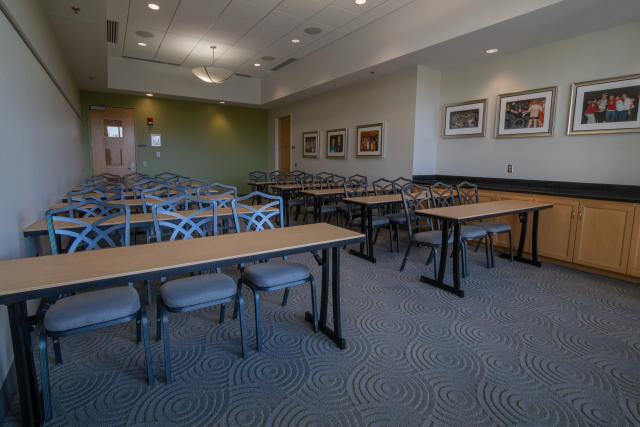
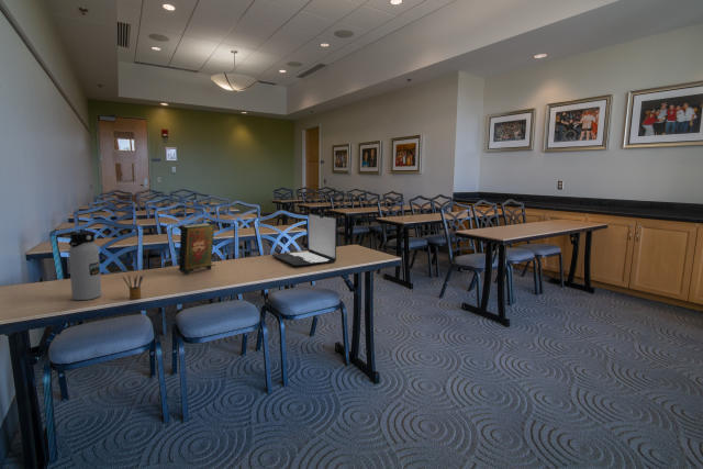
+ book (196, 247)
+ pencil box (134, 286)
+ laptop (309, 237)
+ water bottle (85, 265)
